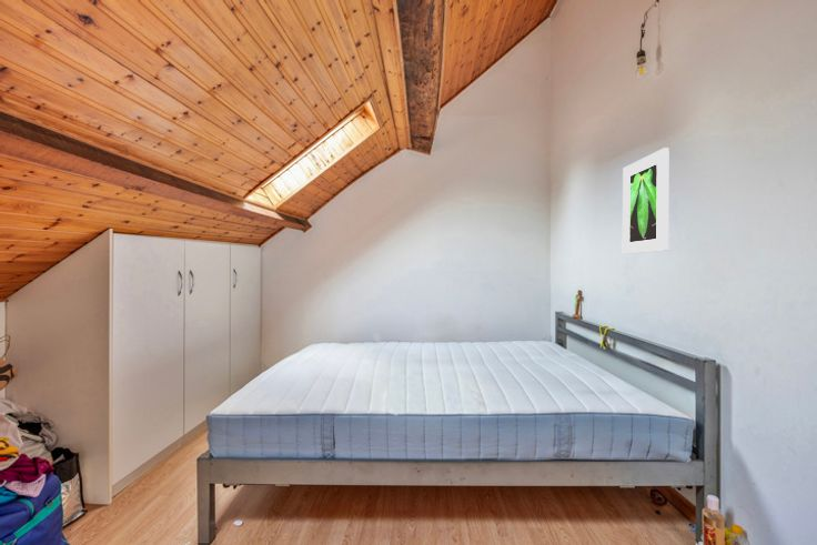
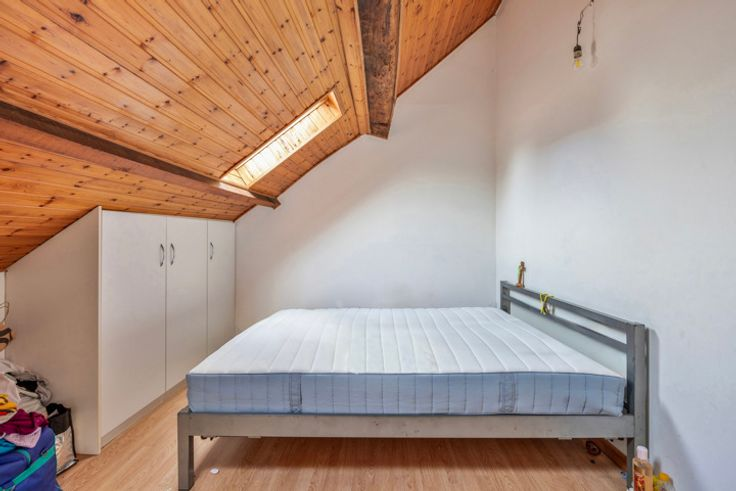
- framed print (643, 205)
